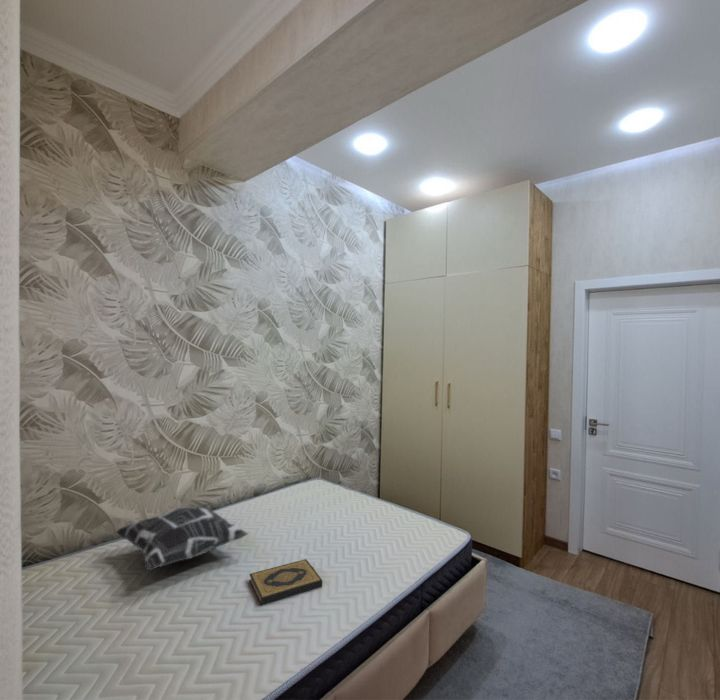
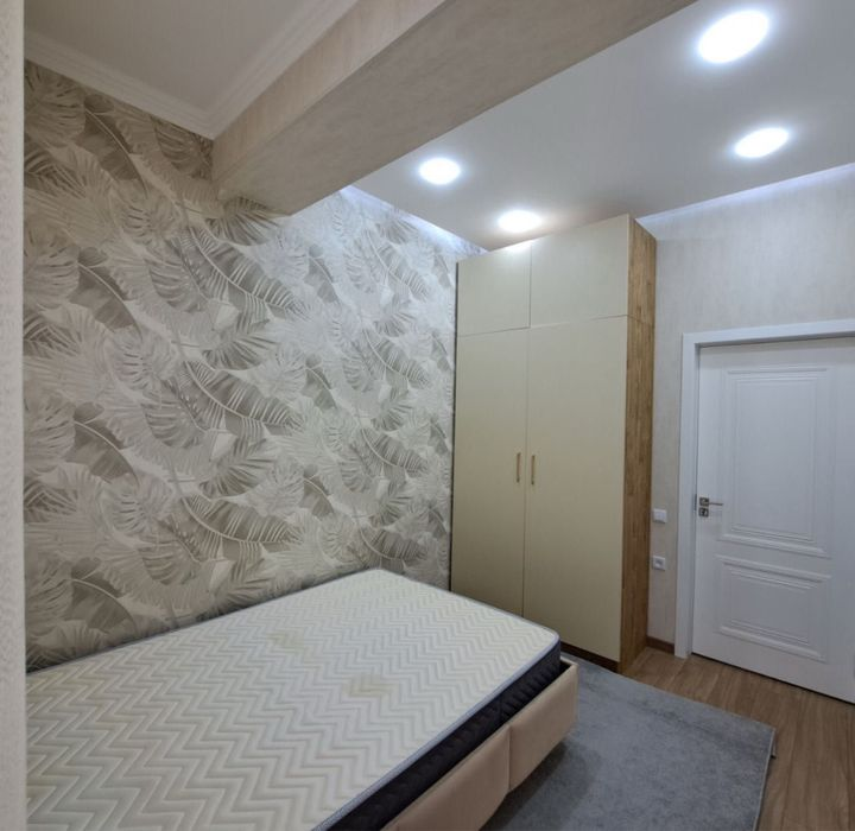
- decorative pillow (184, 531)
- hardback book (285, 580)
